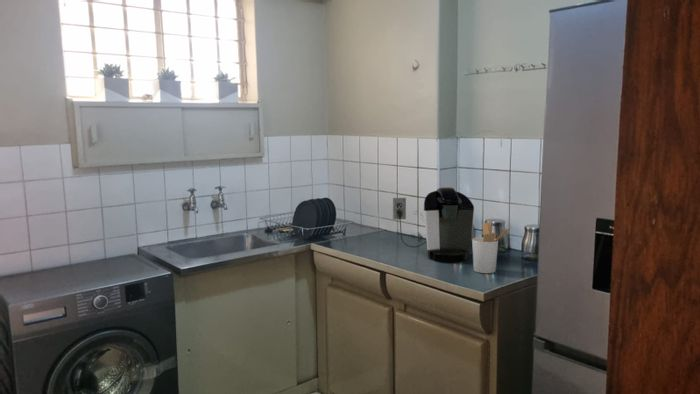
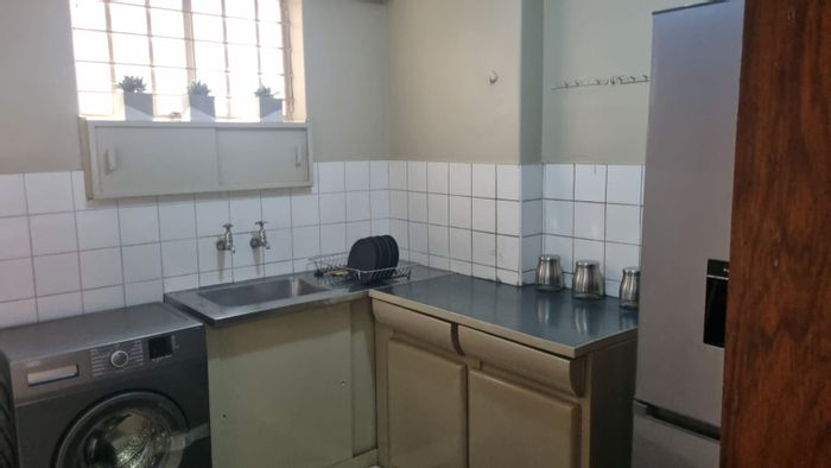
- utensil holder (491, 247)
- coffee maker (433, 222)
